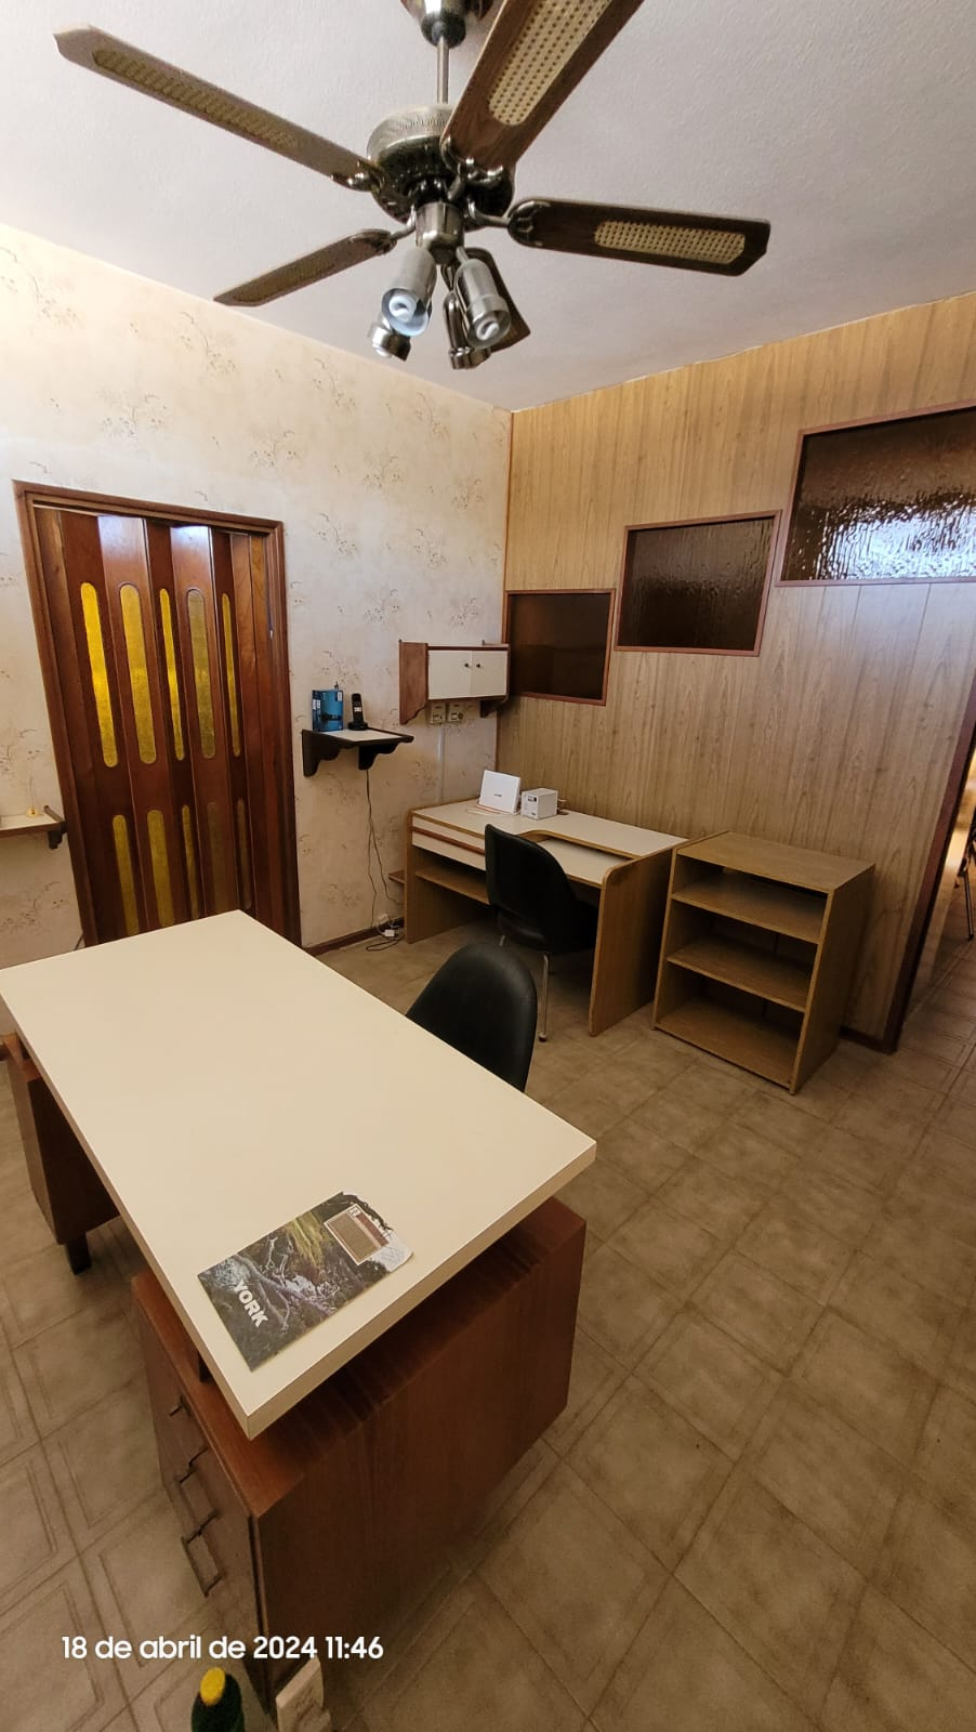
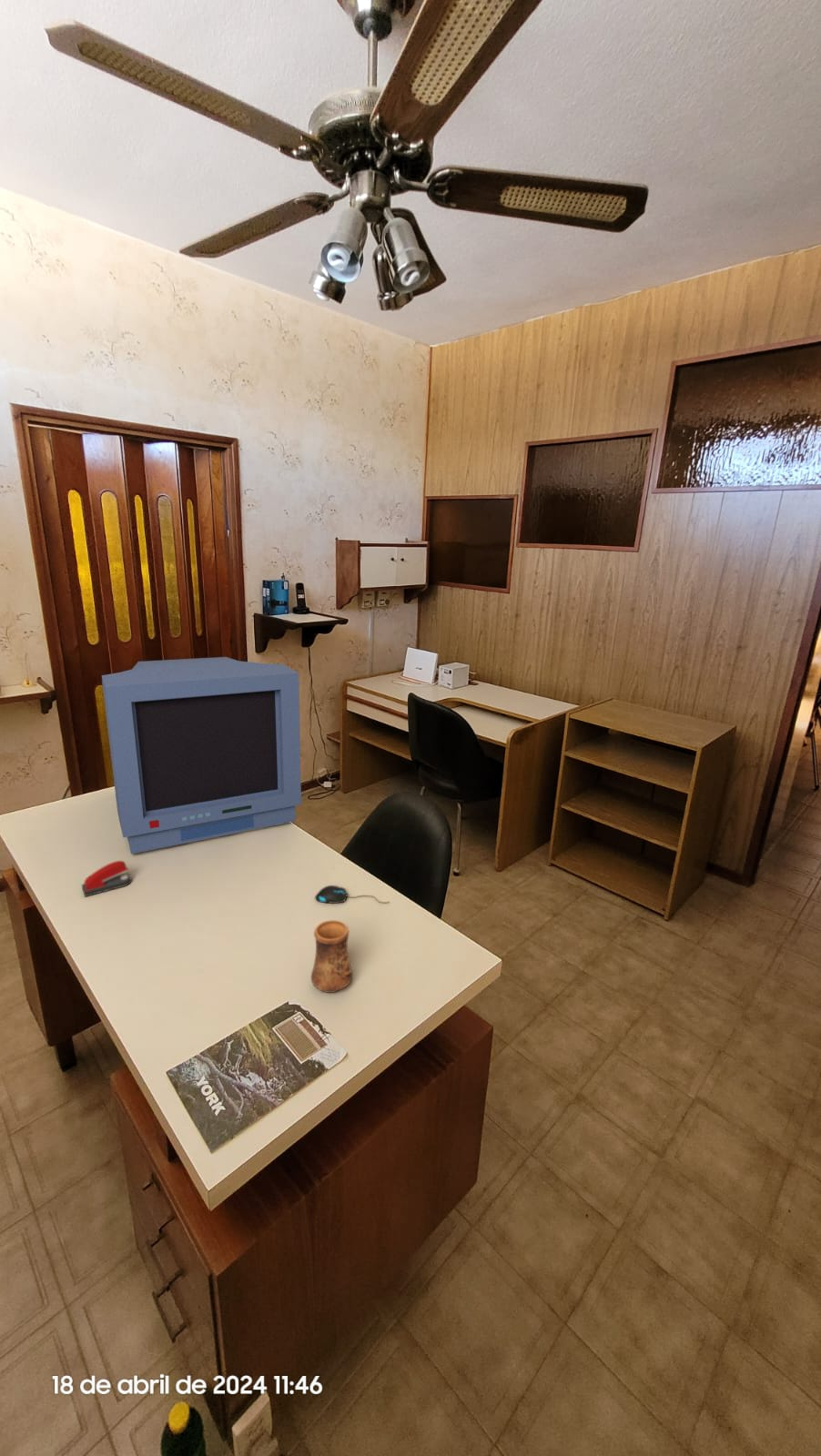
+ monitor (196, 737)
+ stapler (106, 876)
+ cup (331, 956)
+ mouse (350, 896)
